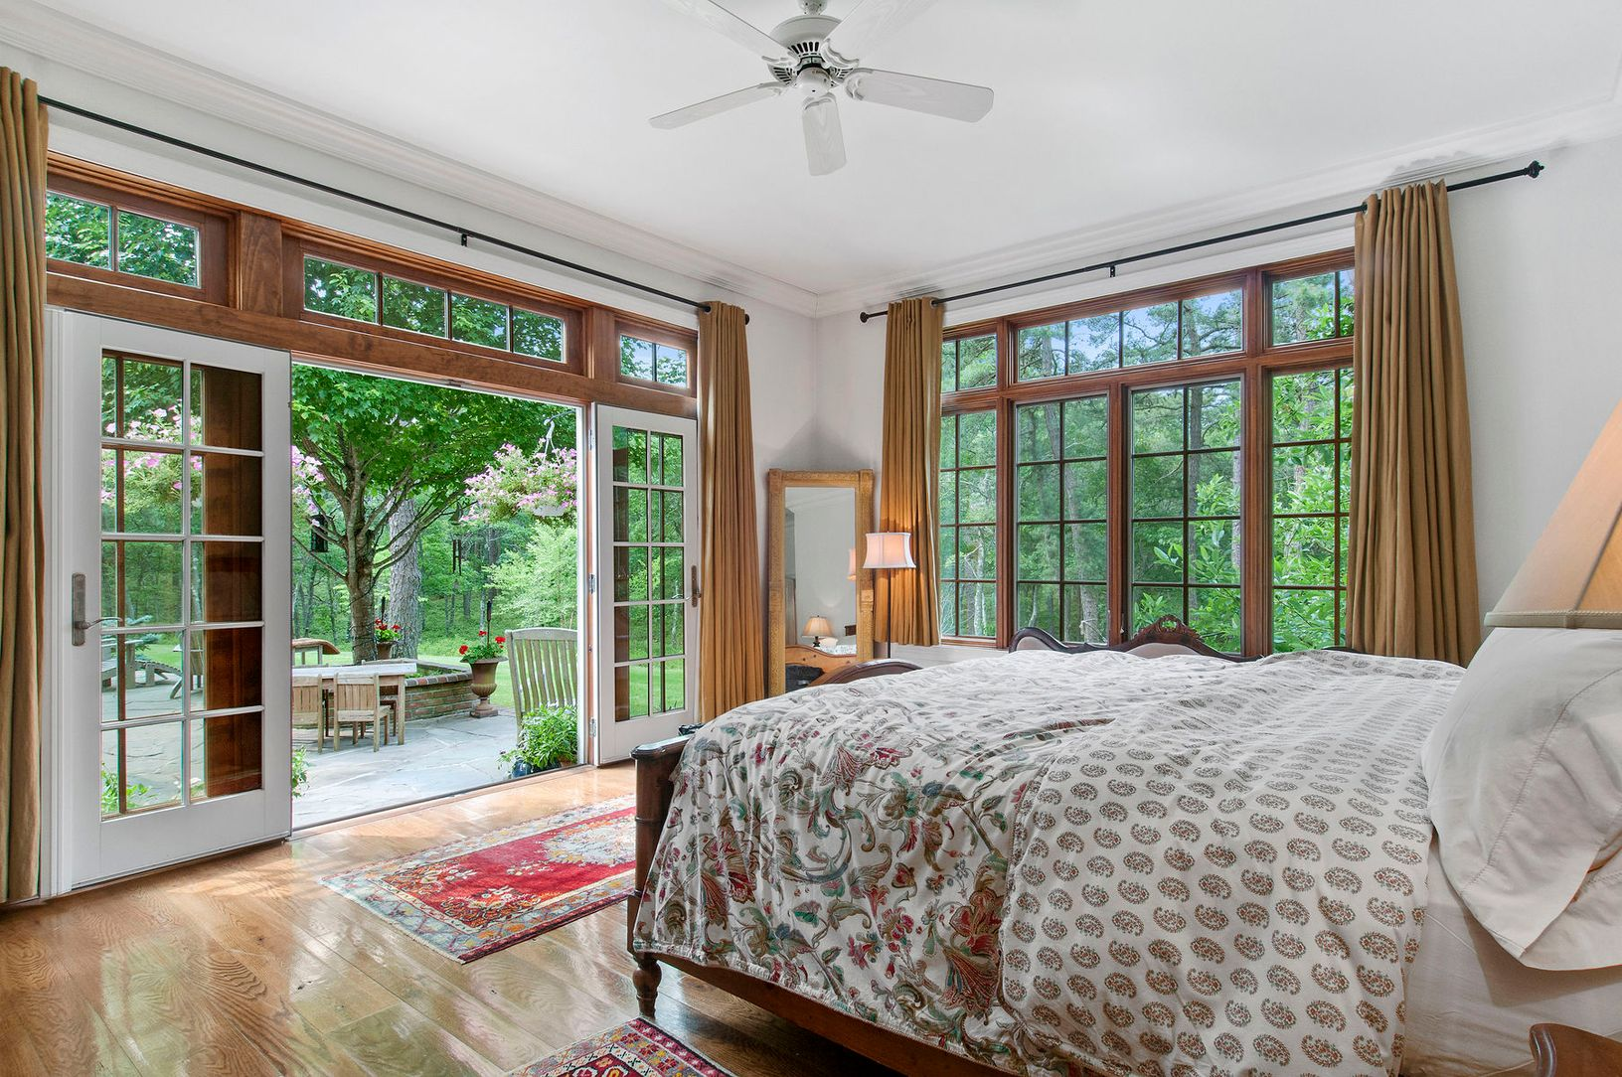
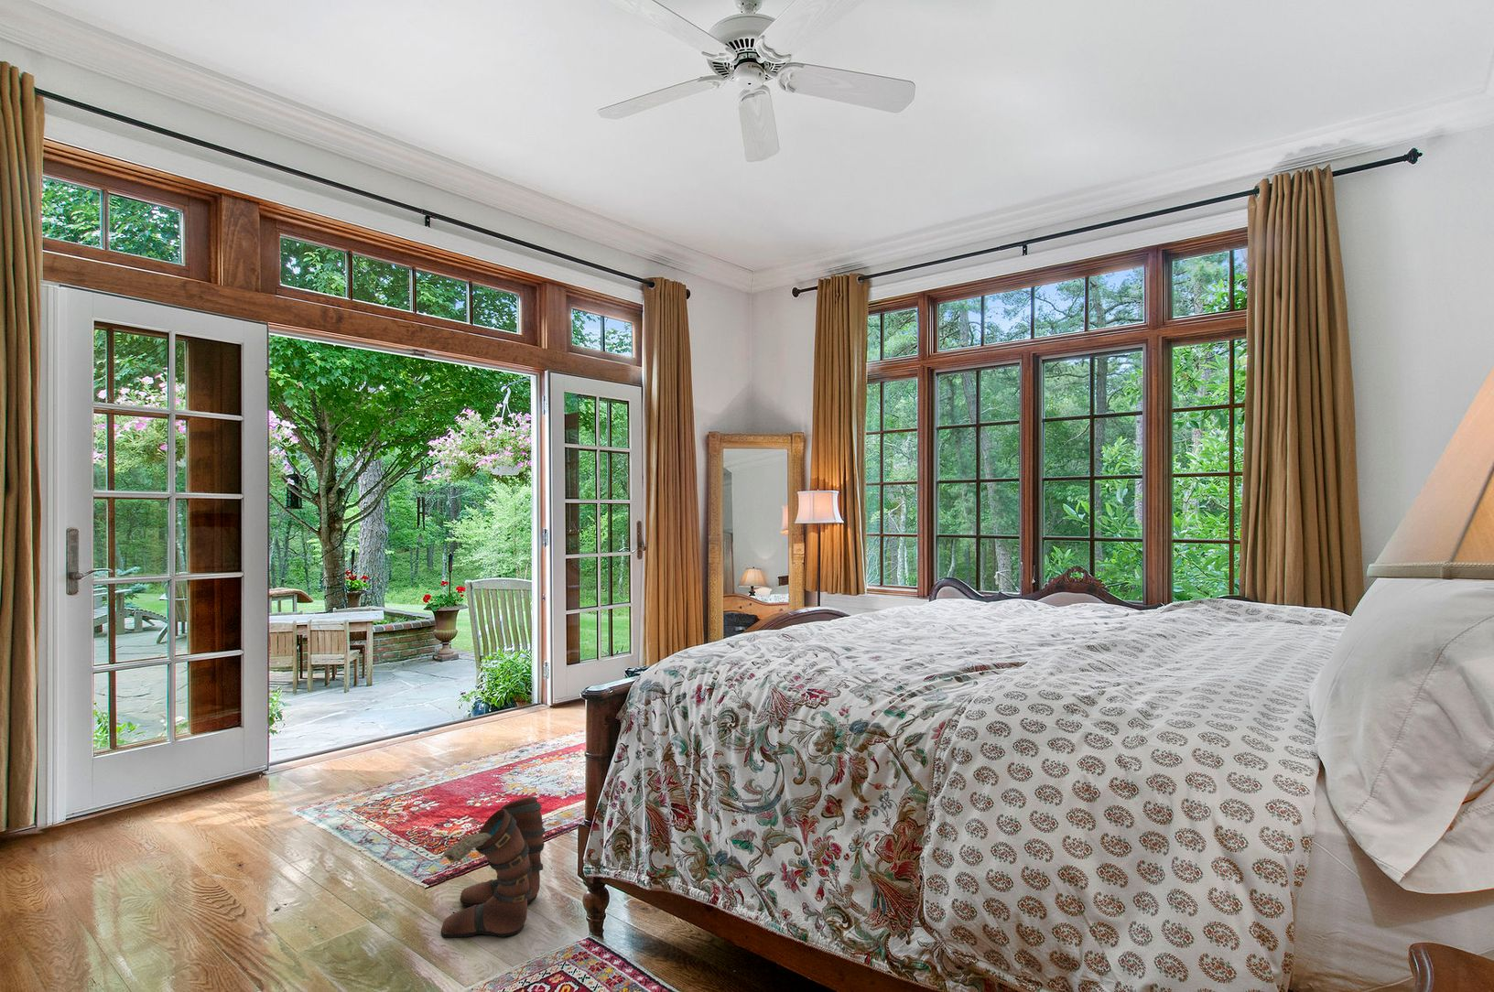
+ boots (492, 862)
